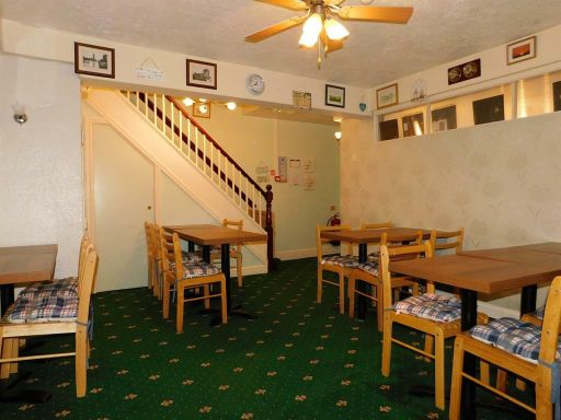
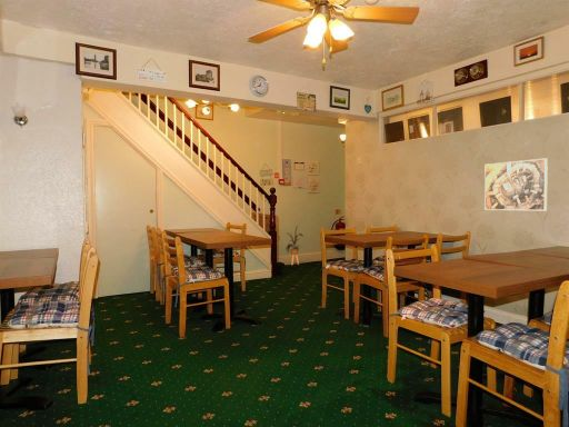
+ house plant (293, 245)
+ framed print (513, 186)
